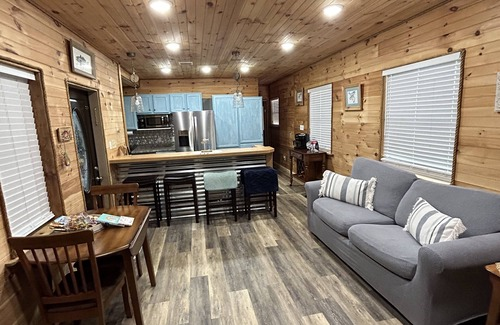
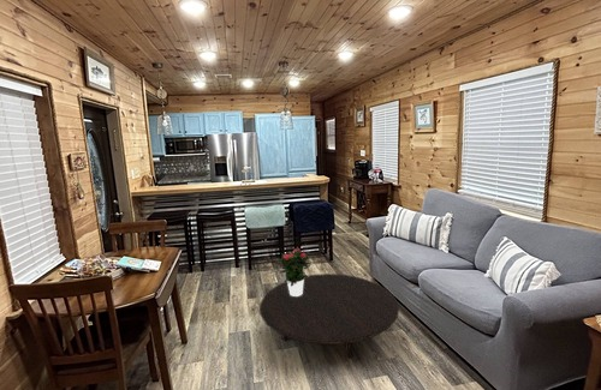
+ table (328, 314)
+ potted flower (294, 271)
